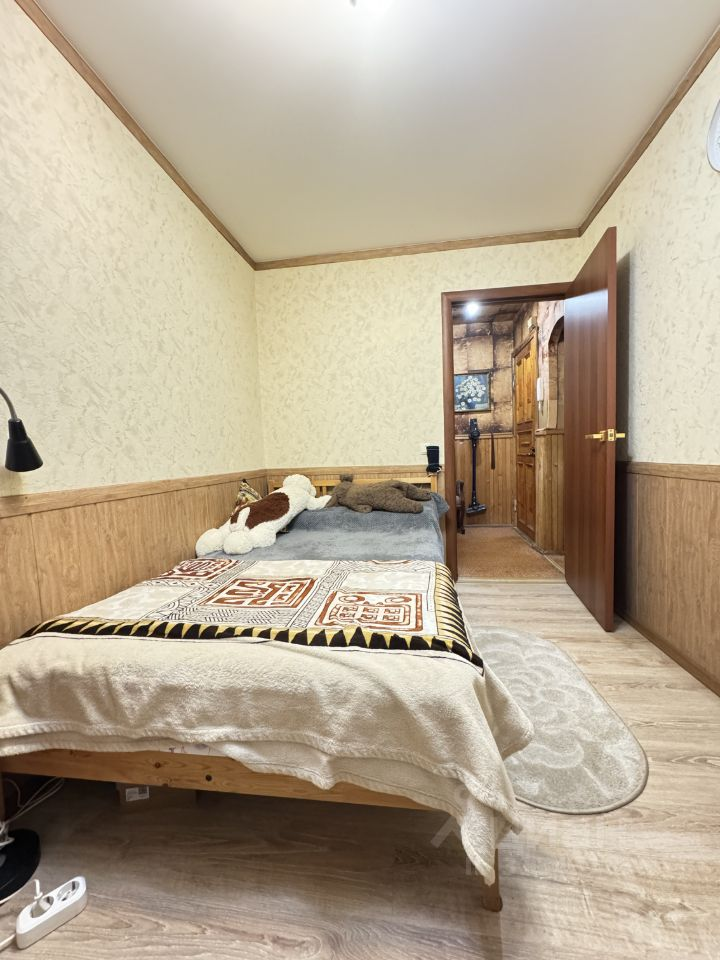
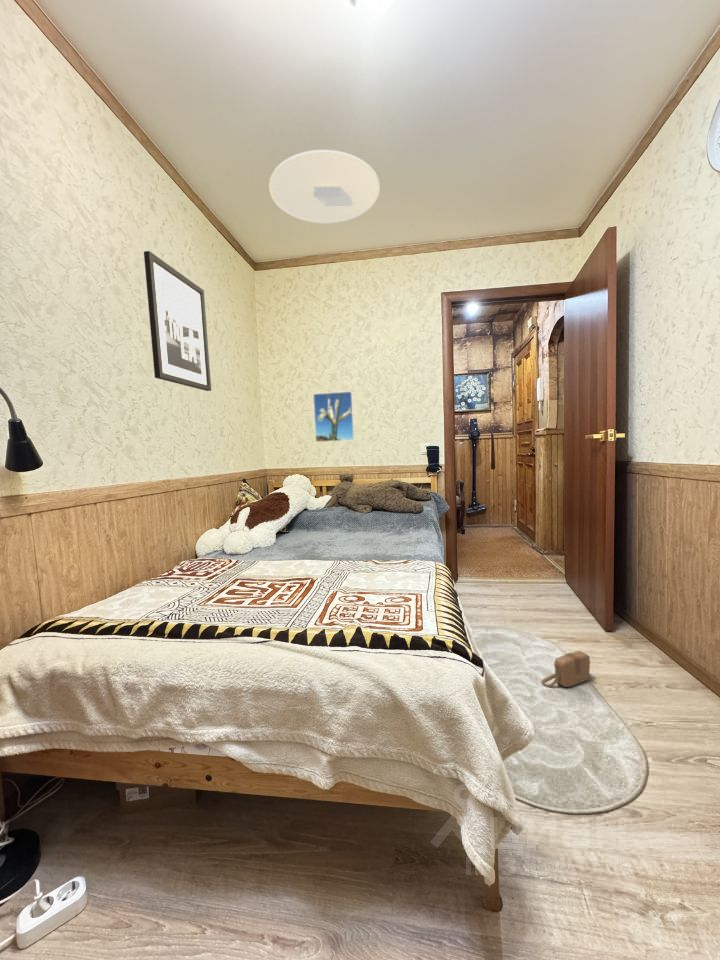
+ wall art (181, 329)
+ ceiling light (324, 186)
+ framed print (333, 417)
+ saddlebag (566, 666)
